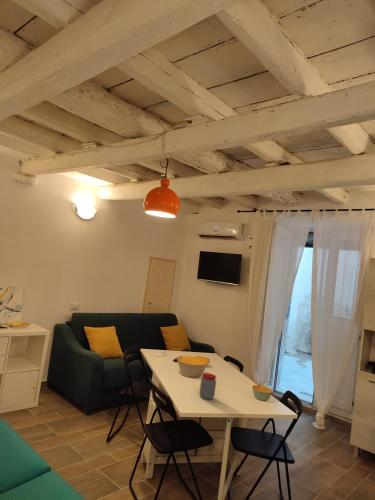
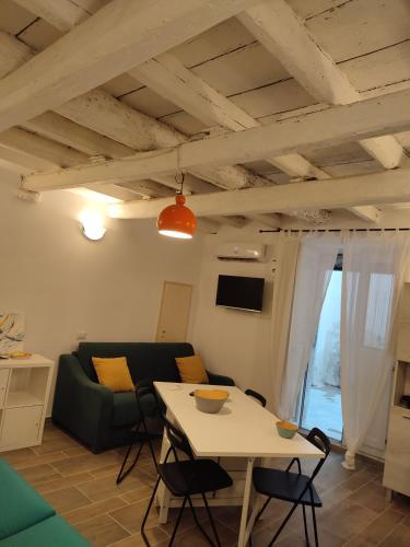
- jar (207, 386)
